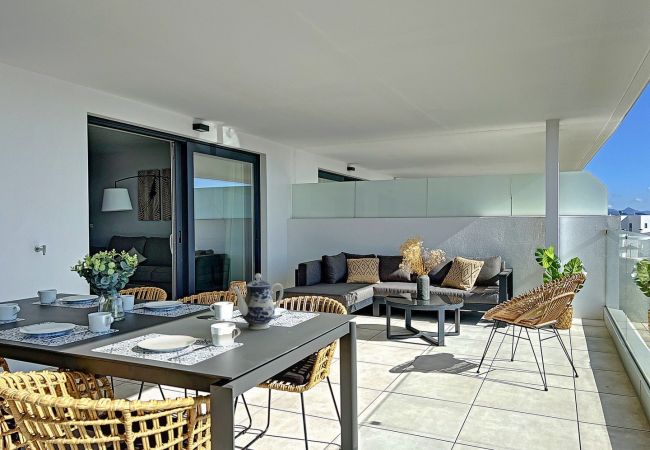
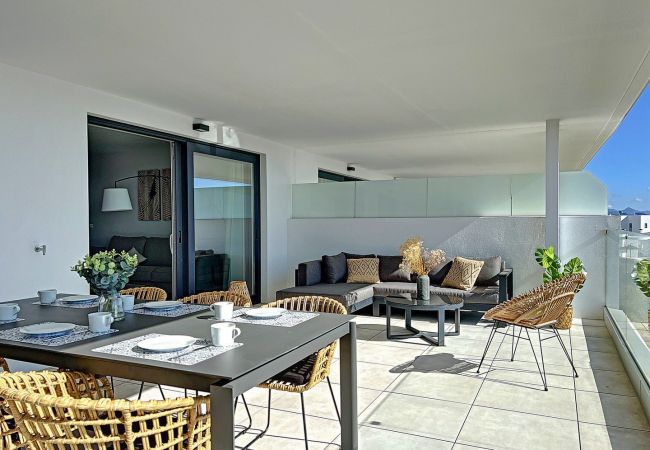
- teapot (258, 300)
